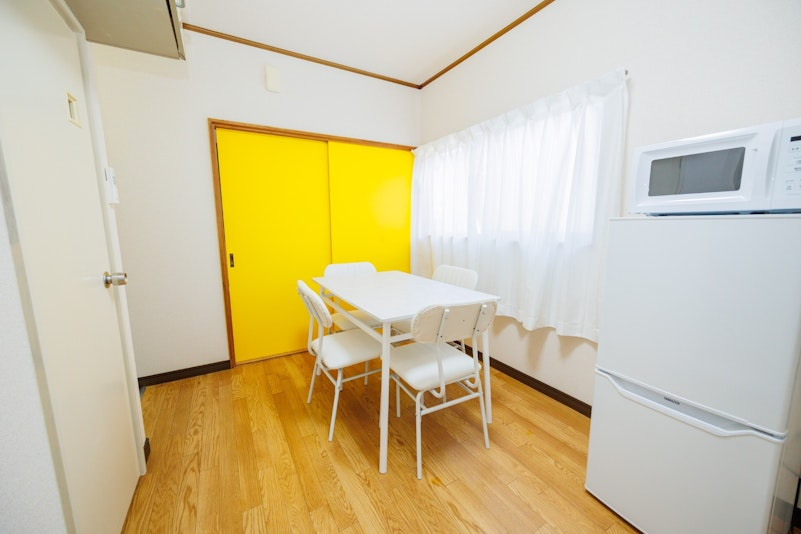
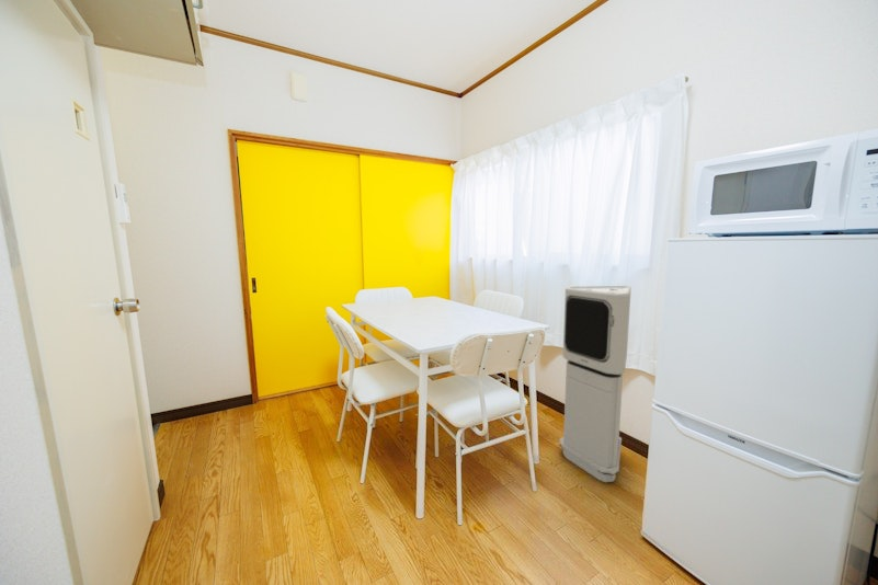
+ air purifier (604, 376)
